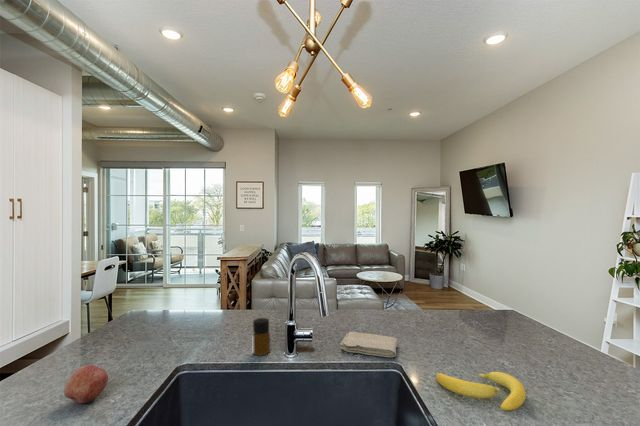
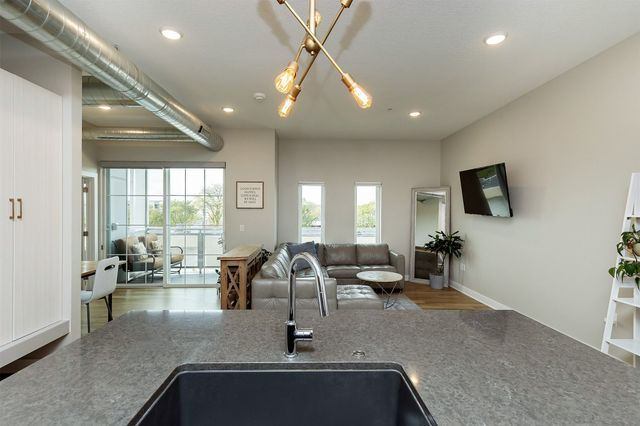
- banana (480, 384)
- washcloth (369, 343)
- fruit (86, 383)
- bottle (261, 335)
